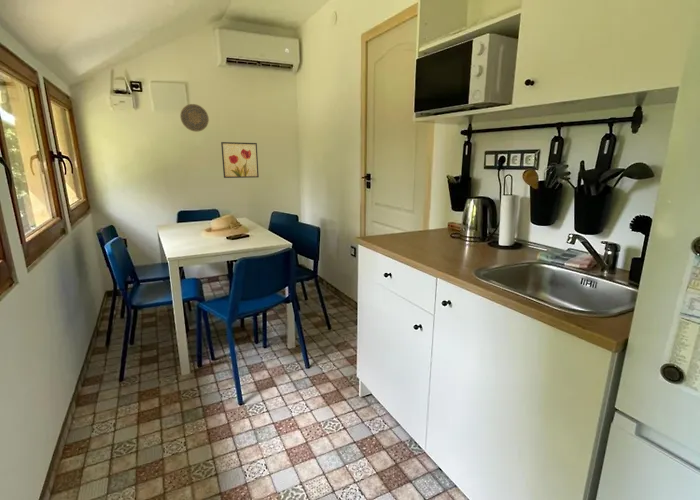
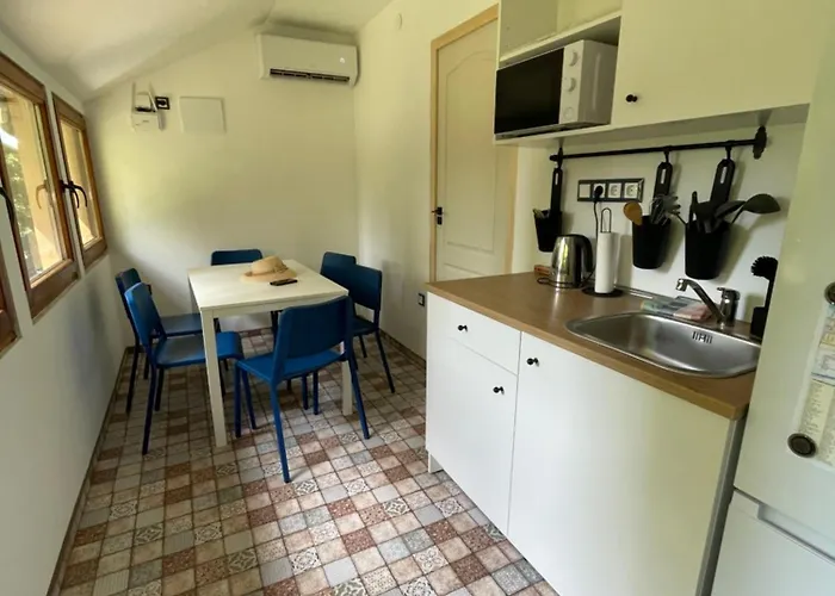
- decorative plate (194, 117)
- wall art (240, 160)
